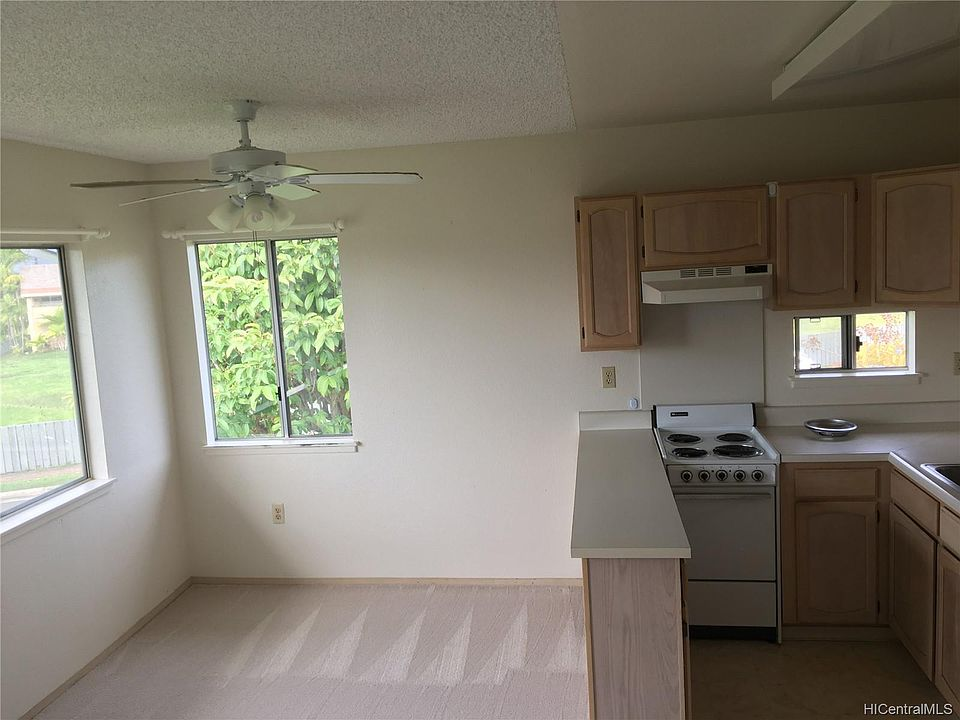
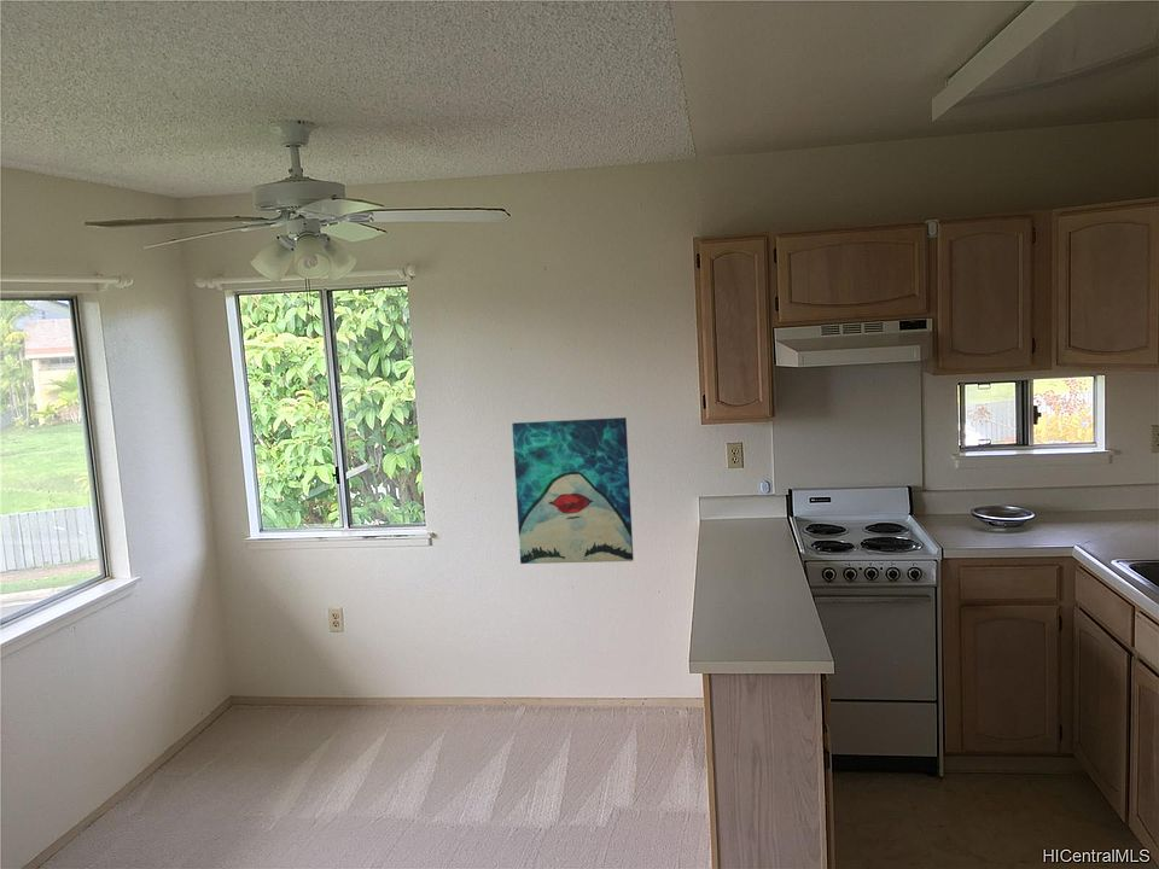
+ wall art (572, 491)
